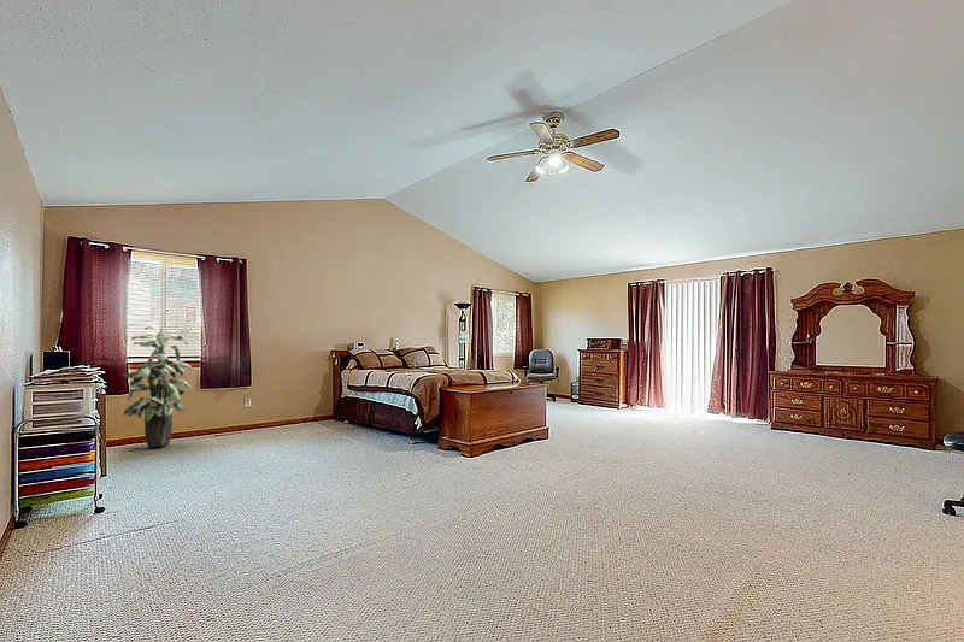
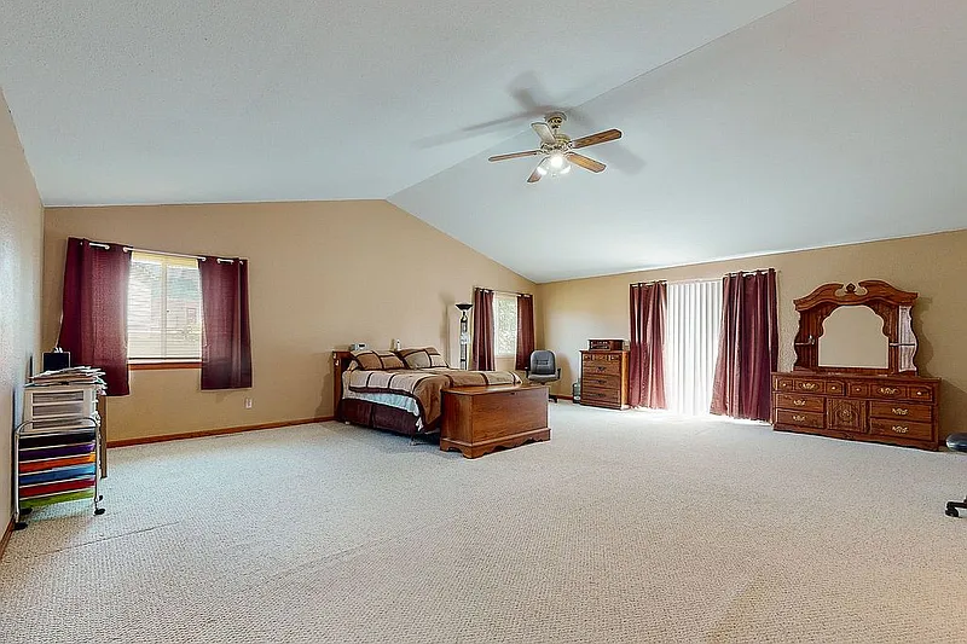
- indoor plant (155, 385)
